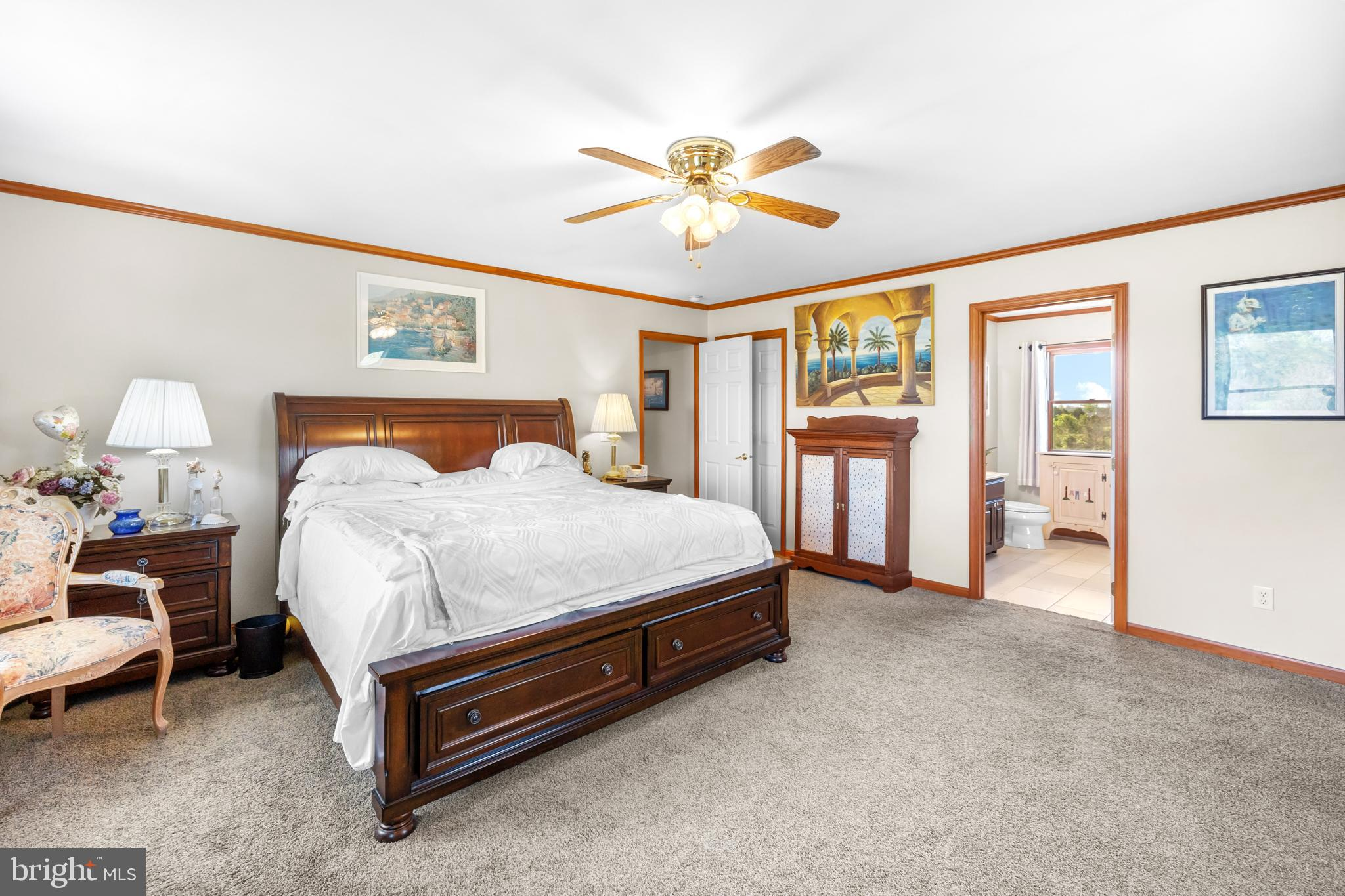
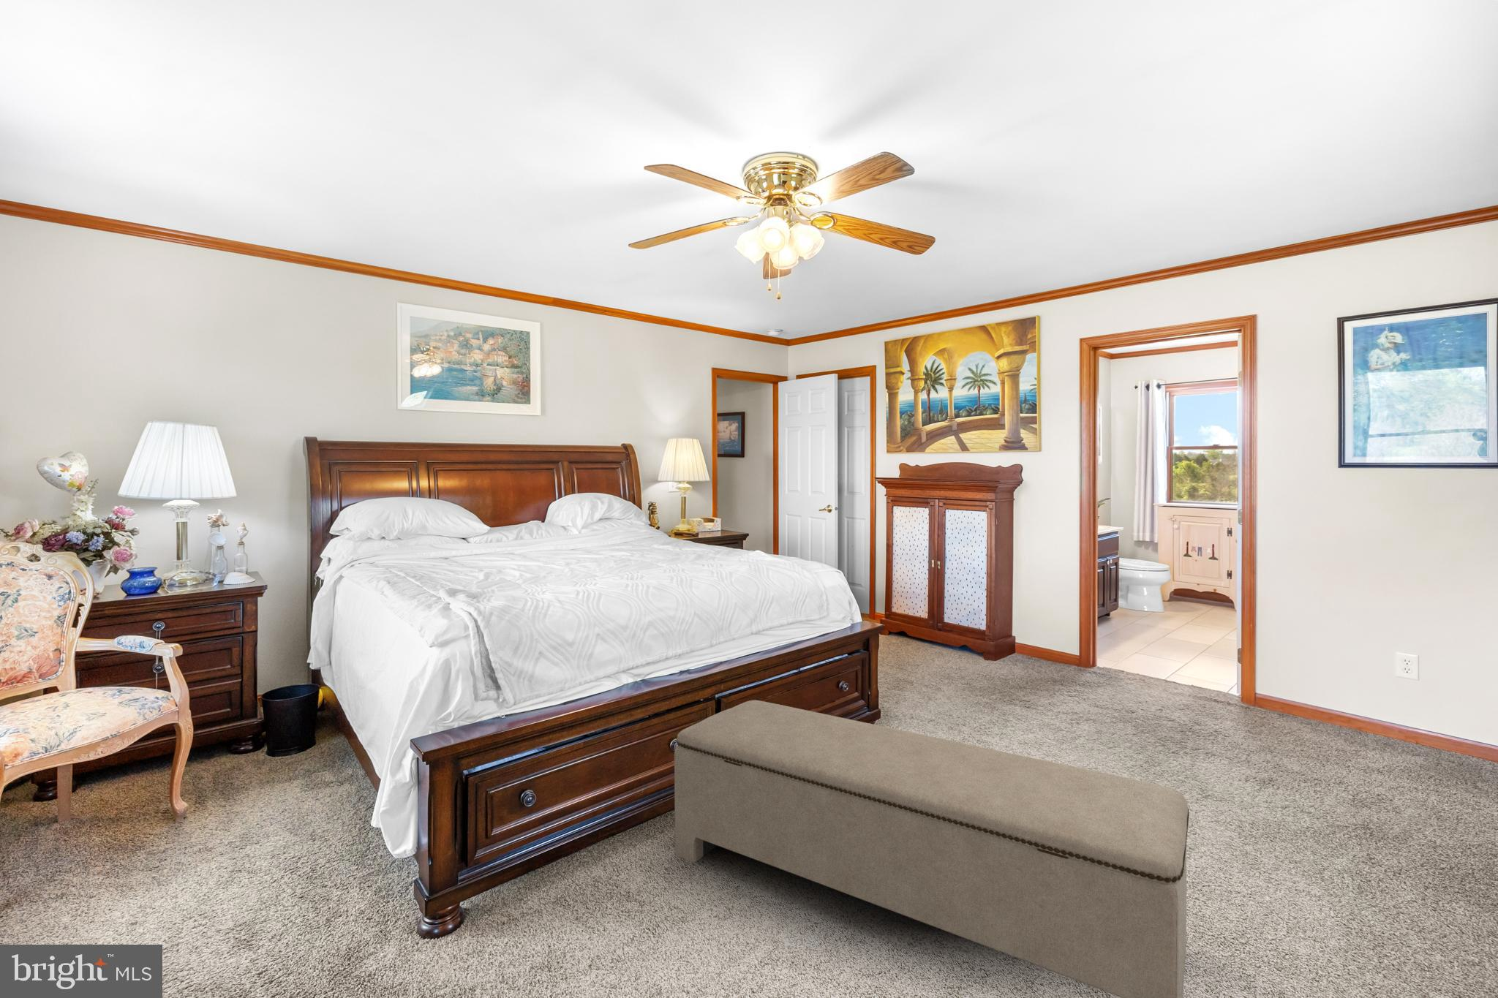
+ bench (901, 824)
